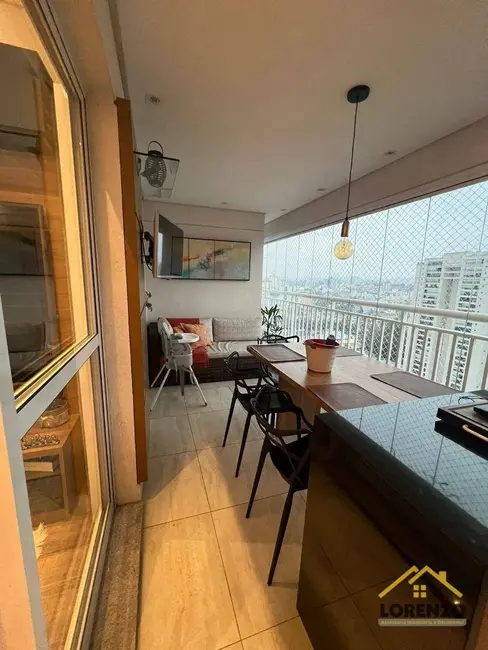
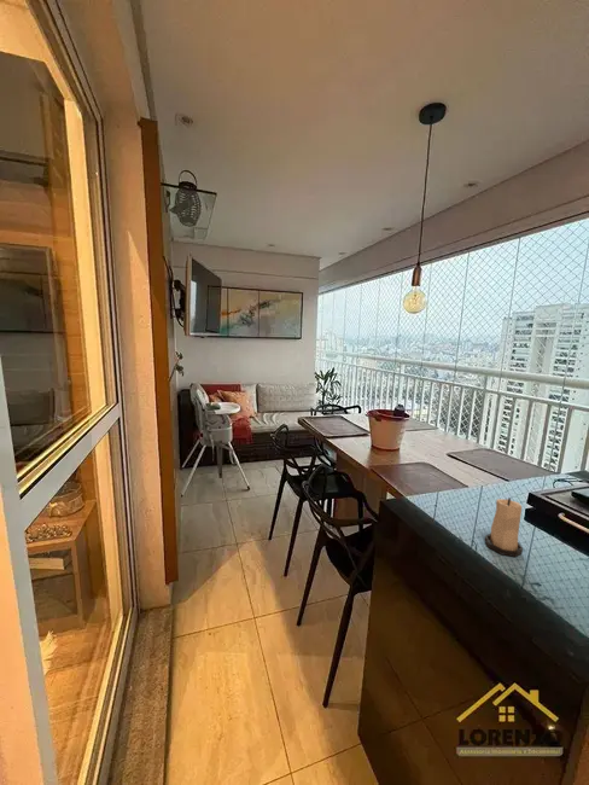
+ candle (506, 522)
